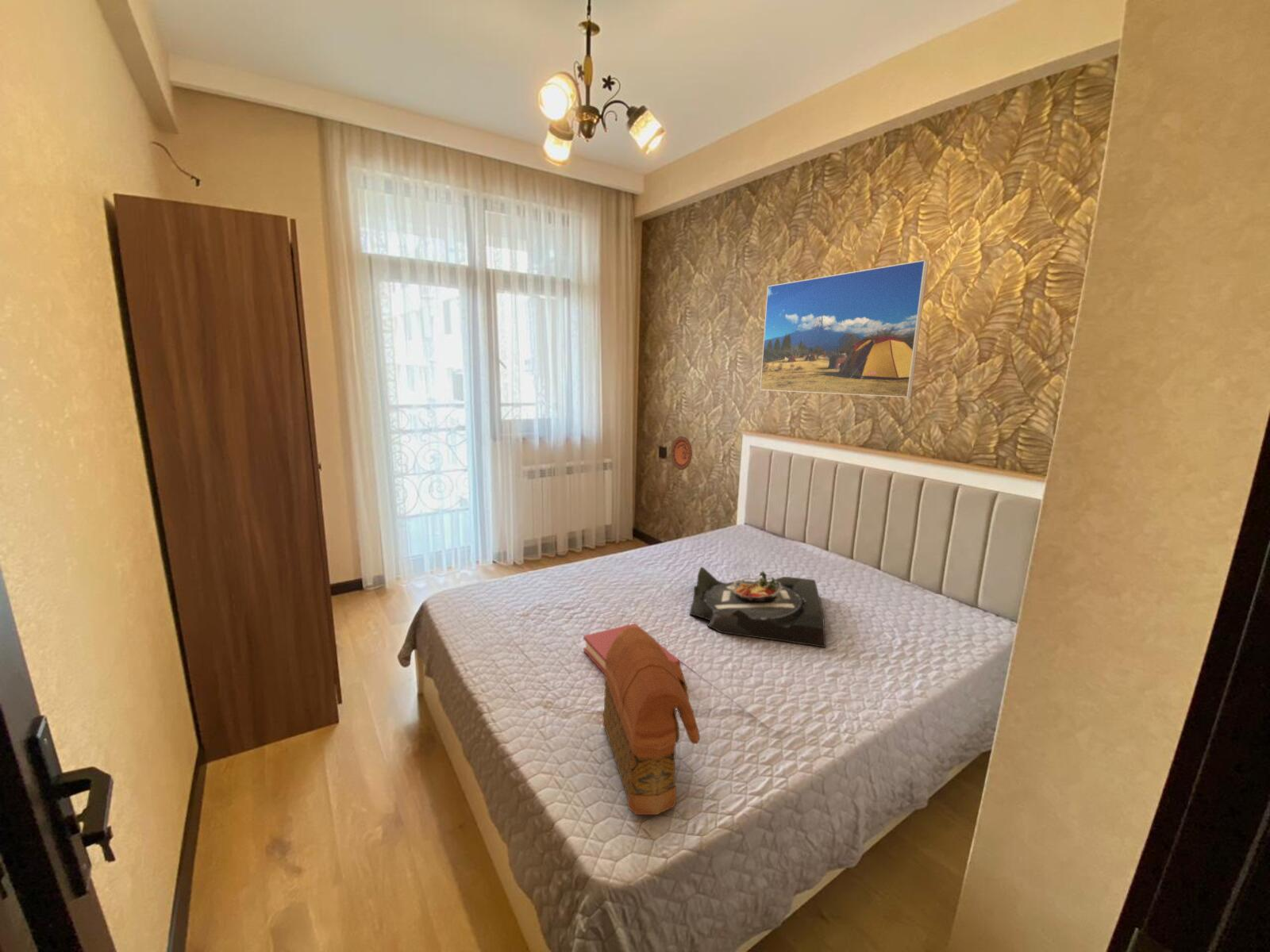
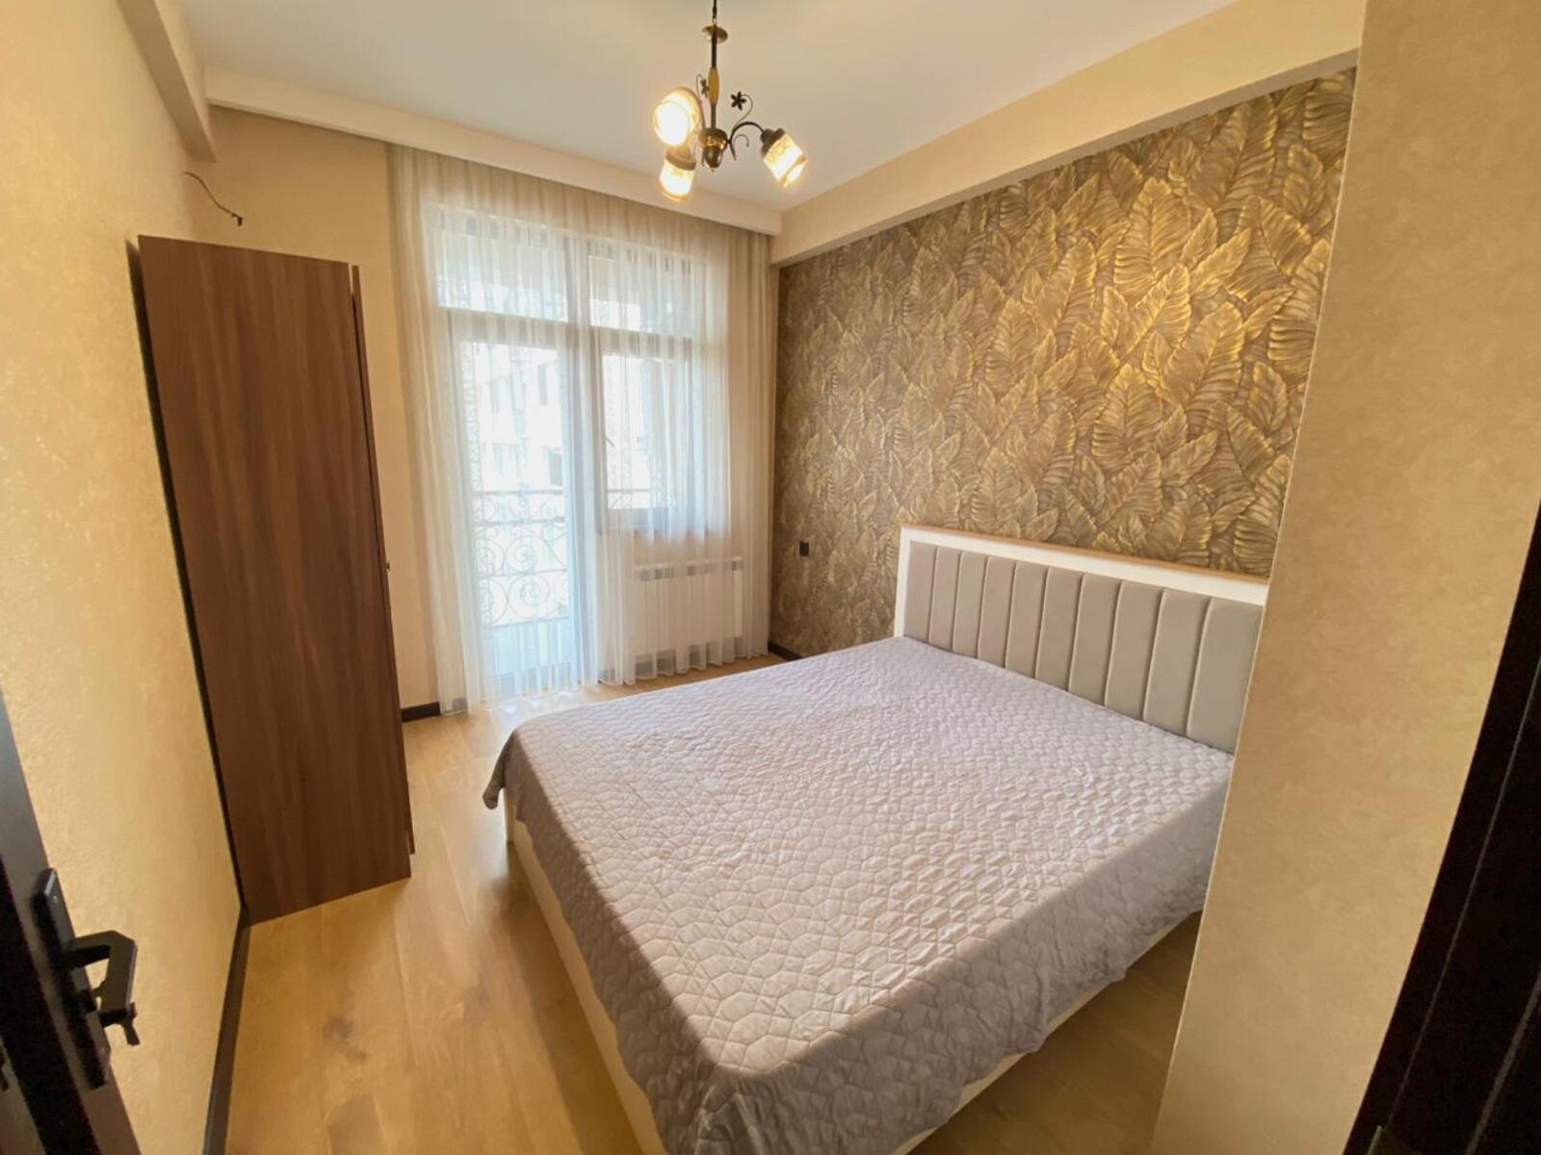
- hardback book (612, 643)
- serving tray (756, 591)
- handbag (652, 707)
- decorative plate (682, 453)
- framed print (831, 335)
